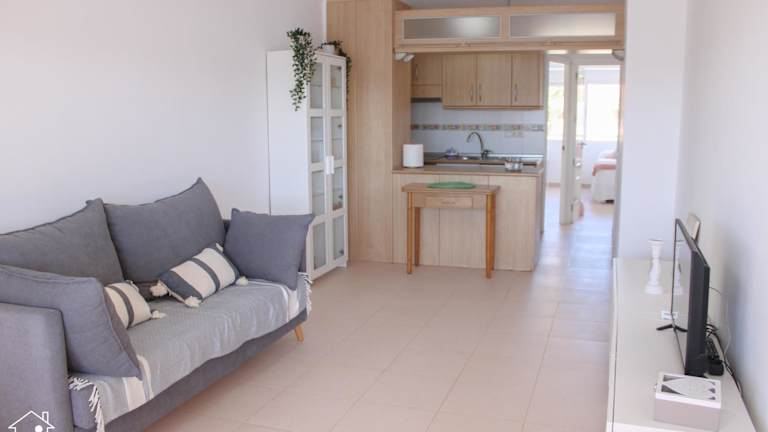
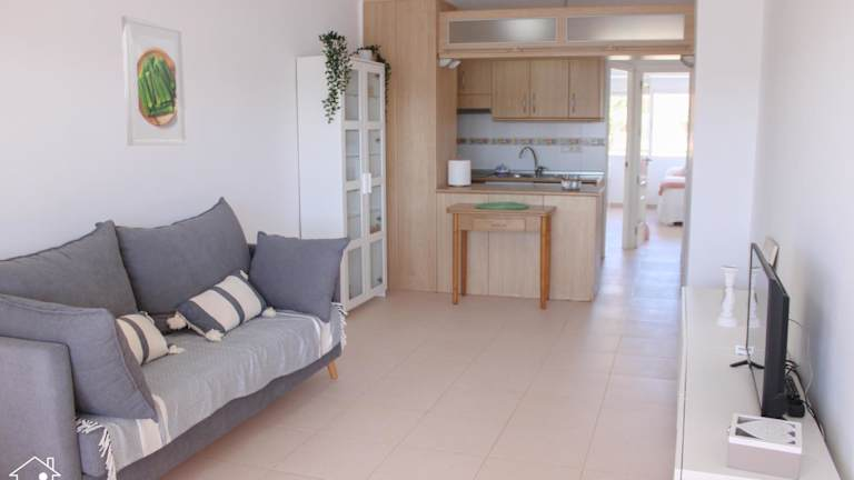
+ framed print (156, 84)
